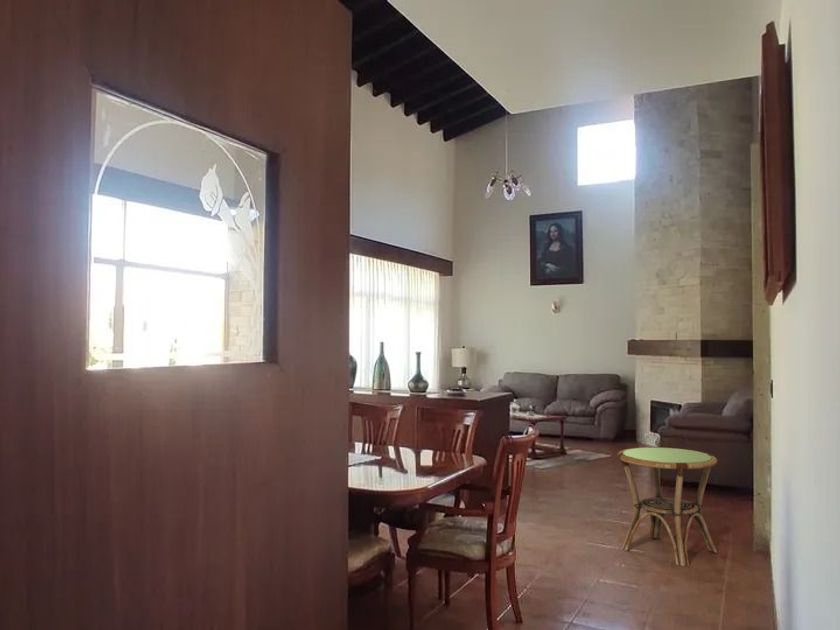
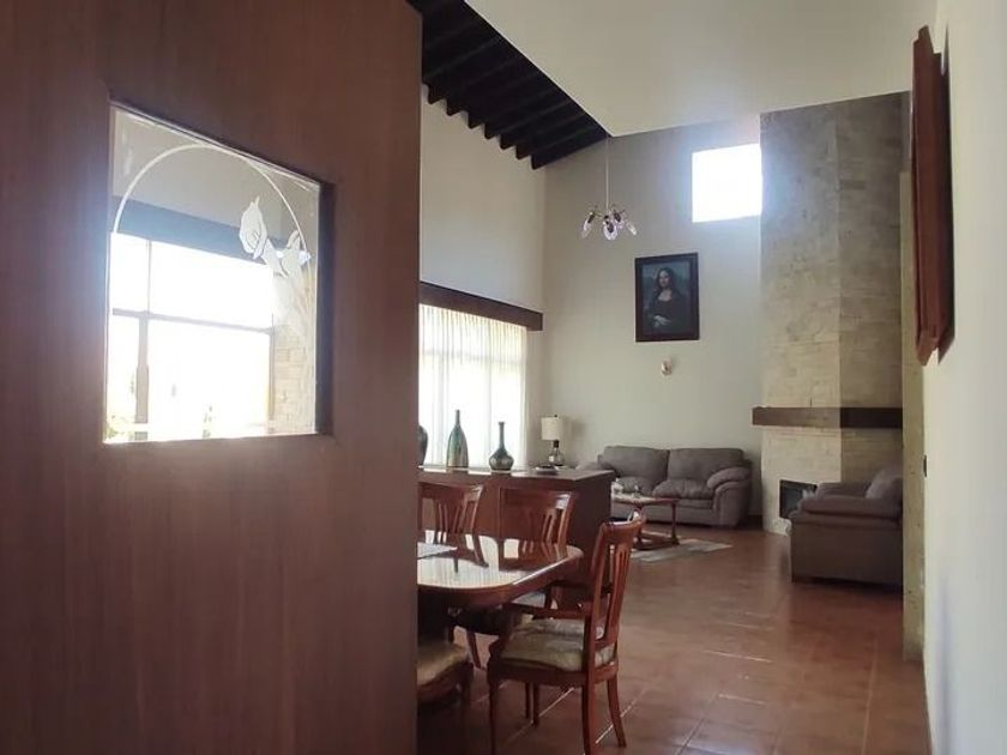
- side table (666, 502)
